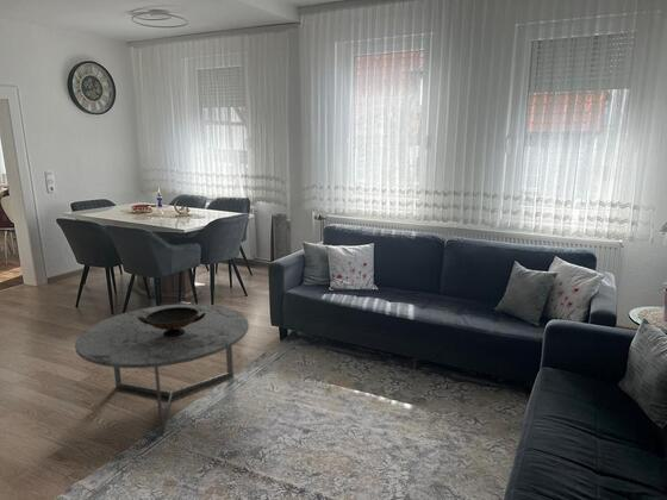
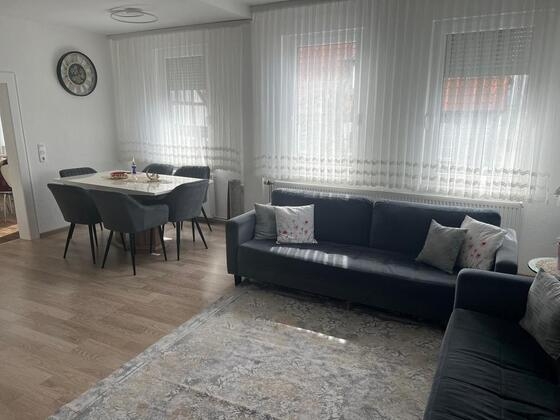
- decorative bowl (173, 323)
- coffee table (169, 363)
